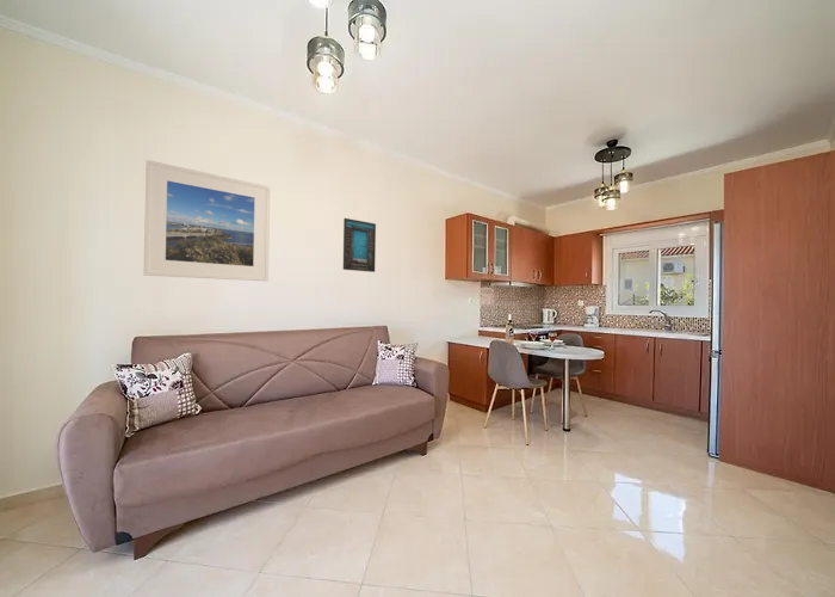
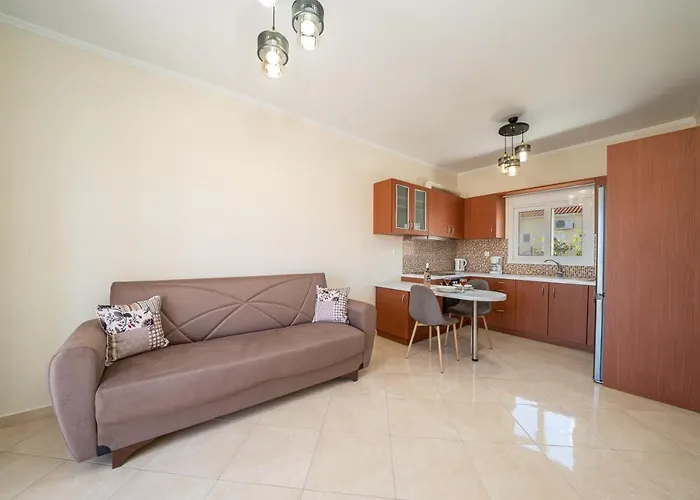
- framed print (212, 226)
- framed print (359, 246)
